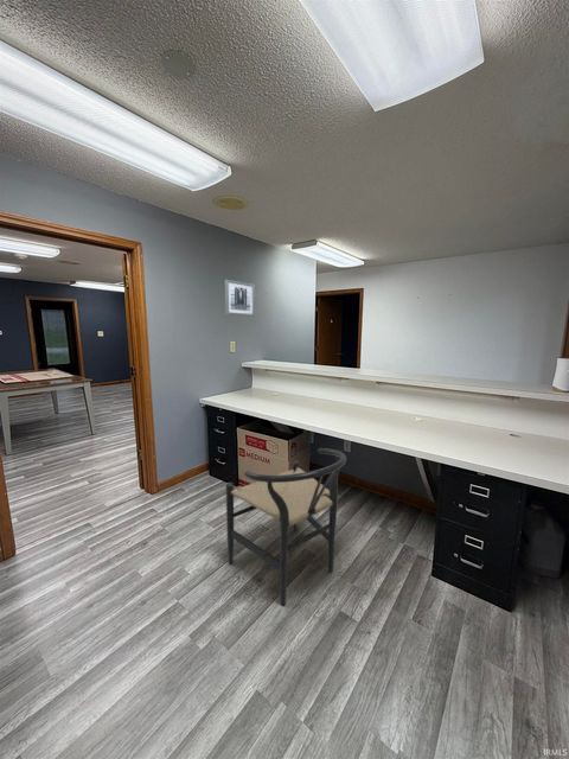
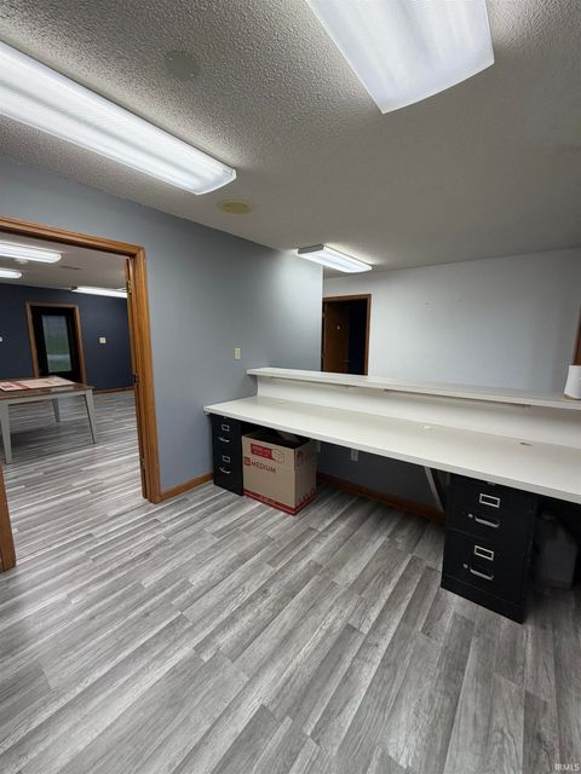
- wall art (239, 299)
- chair (292, 511)
